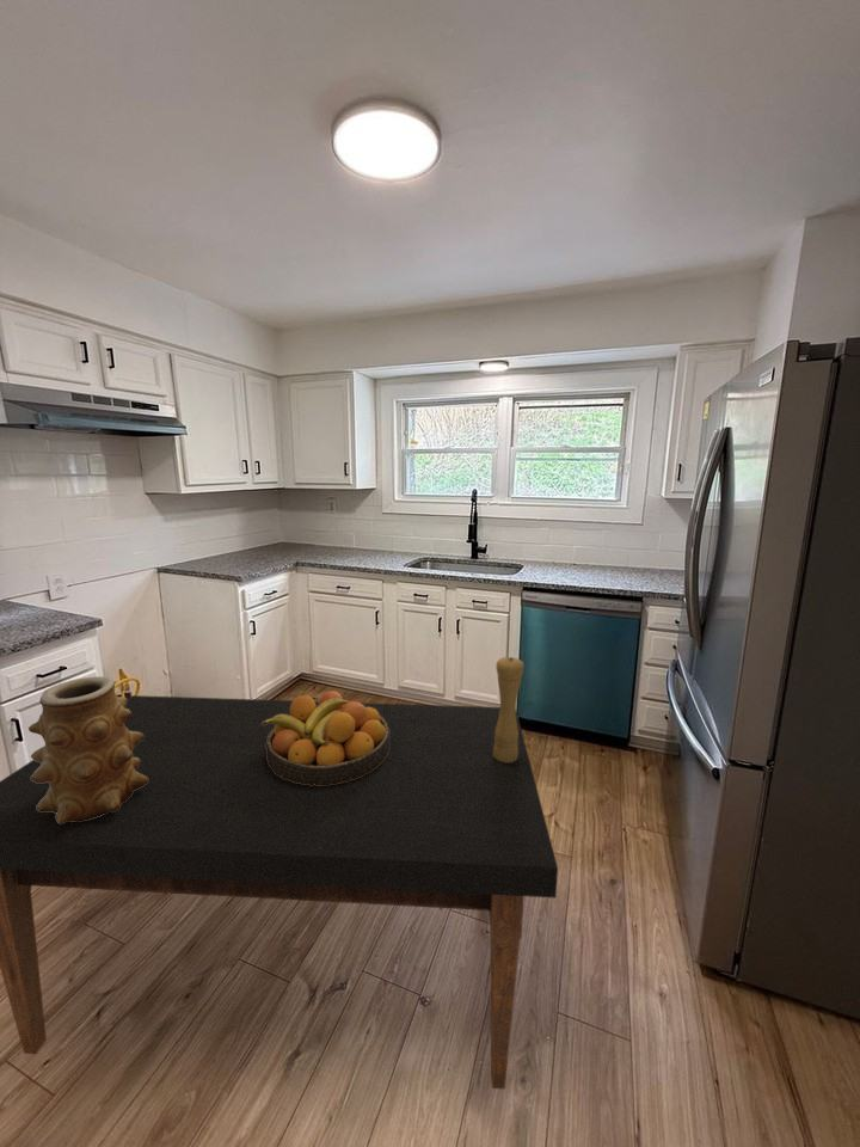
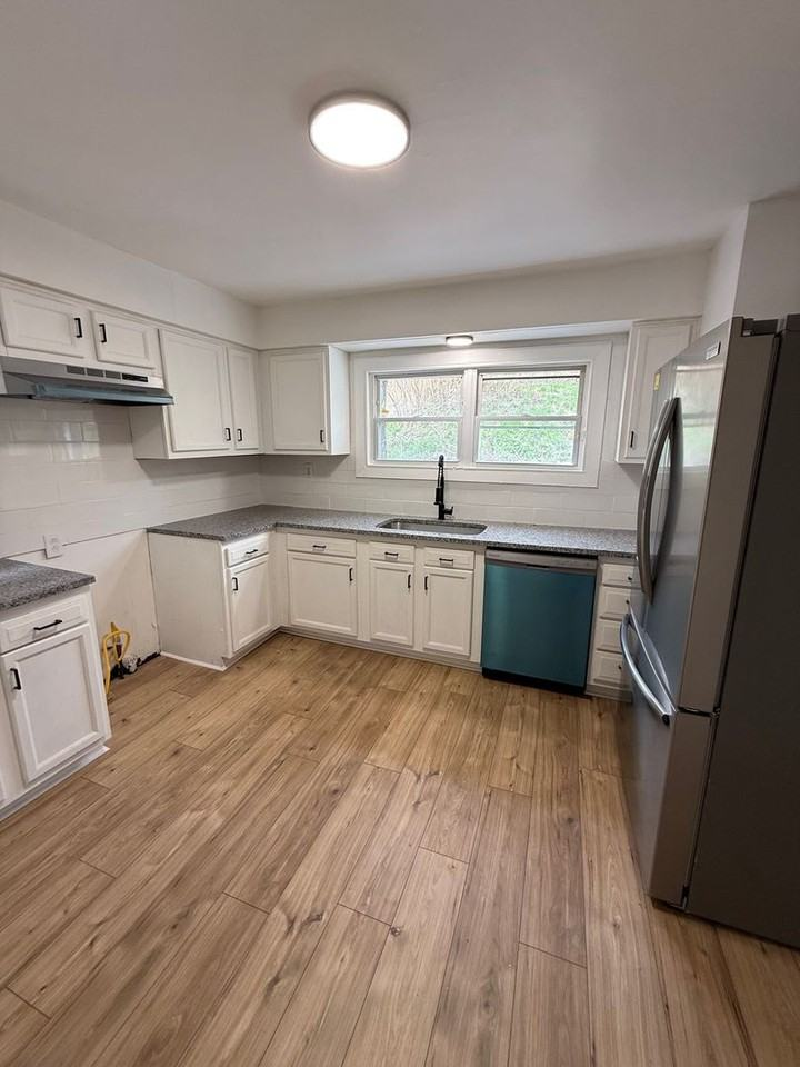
- pepper mill (508, 707)
- vase (88, 743)
- fruit bowl (328, 724)
- dining table (289, 863)
